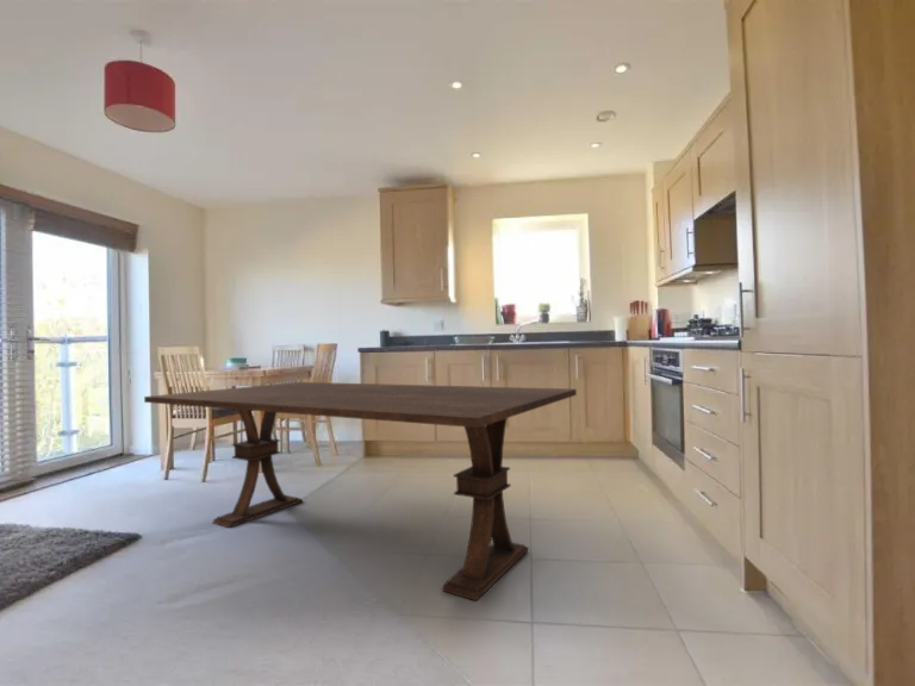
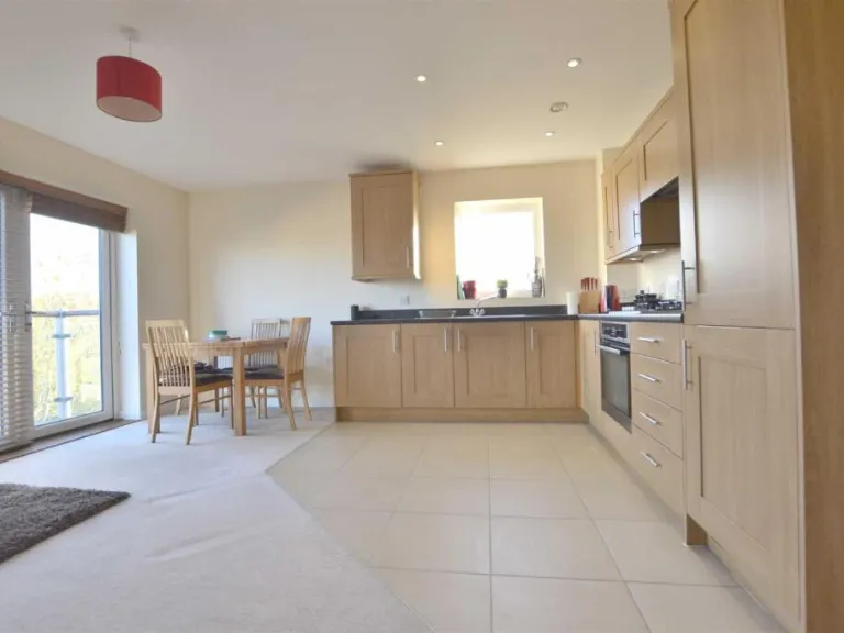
- dining table (357, 418)
